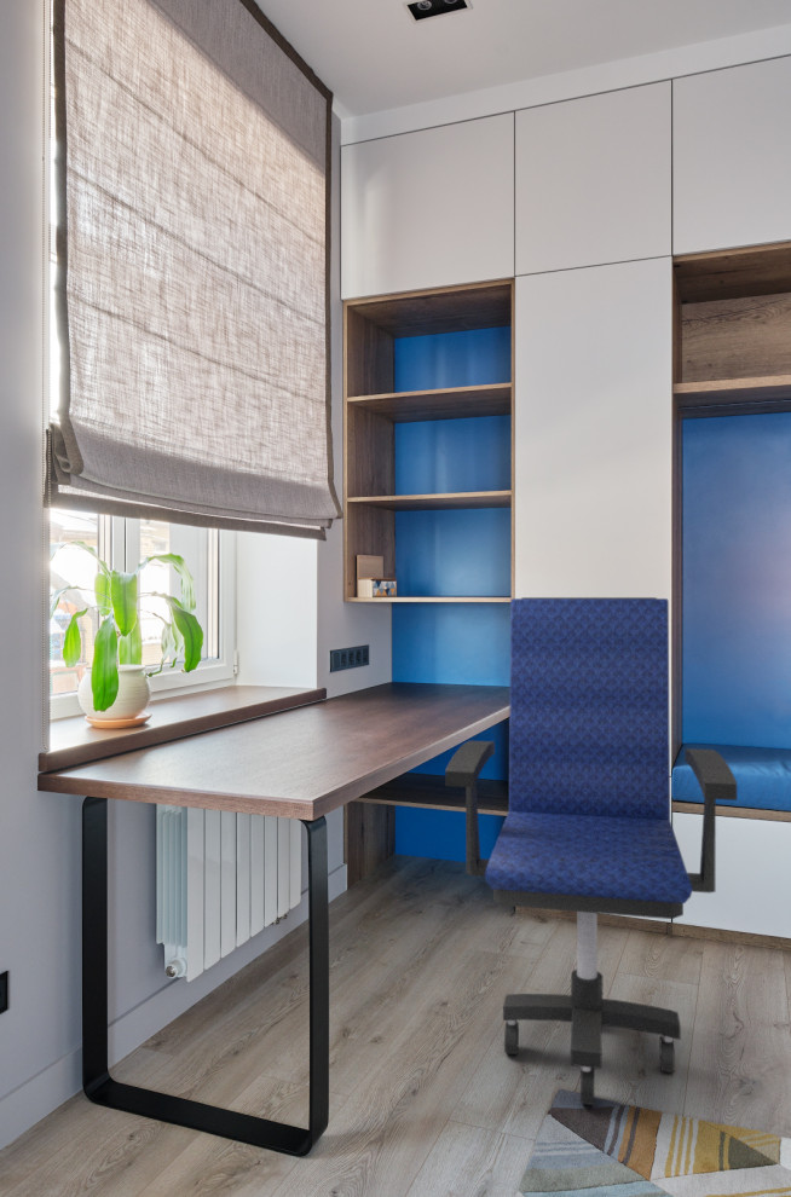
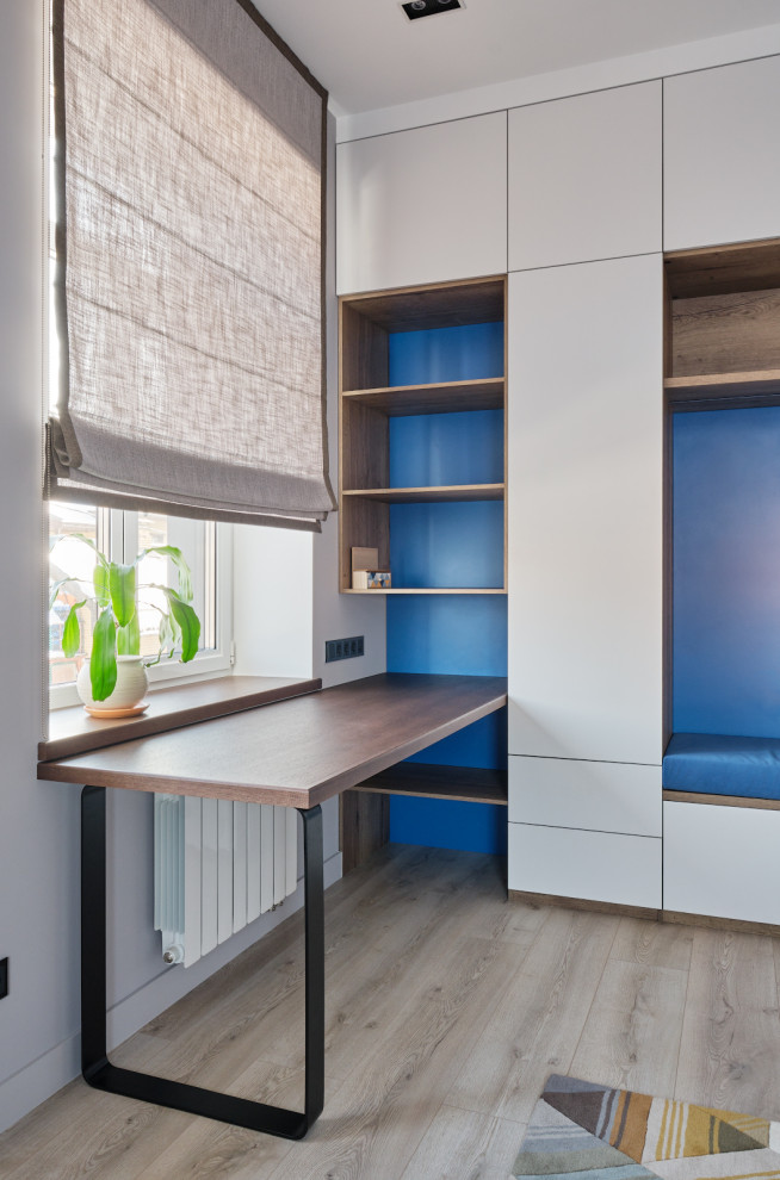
- office chair (587, 823)
